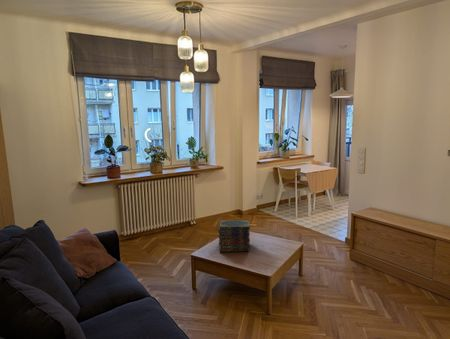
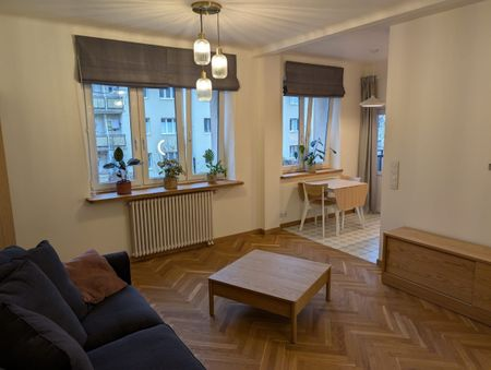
- book stack (234, 235)
